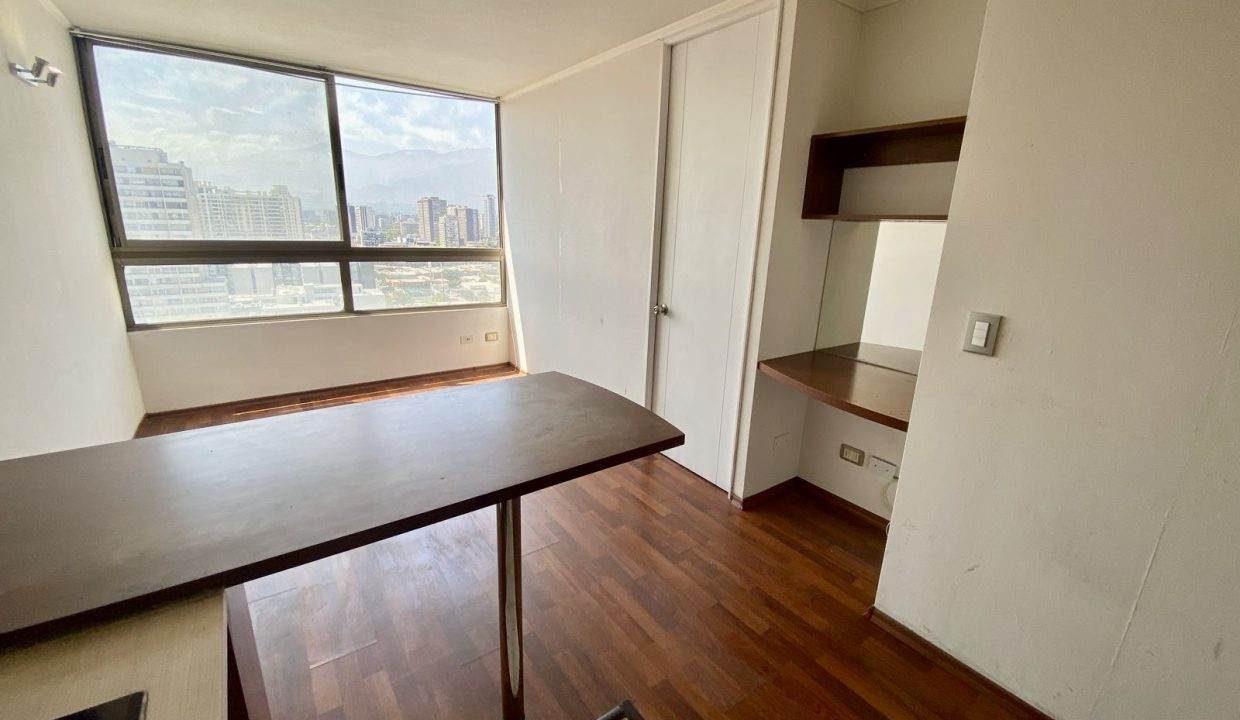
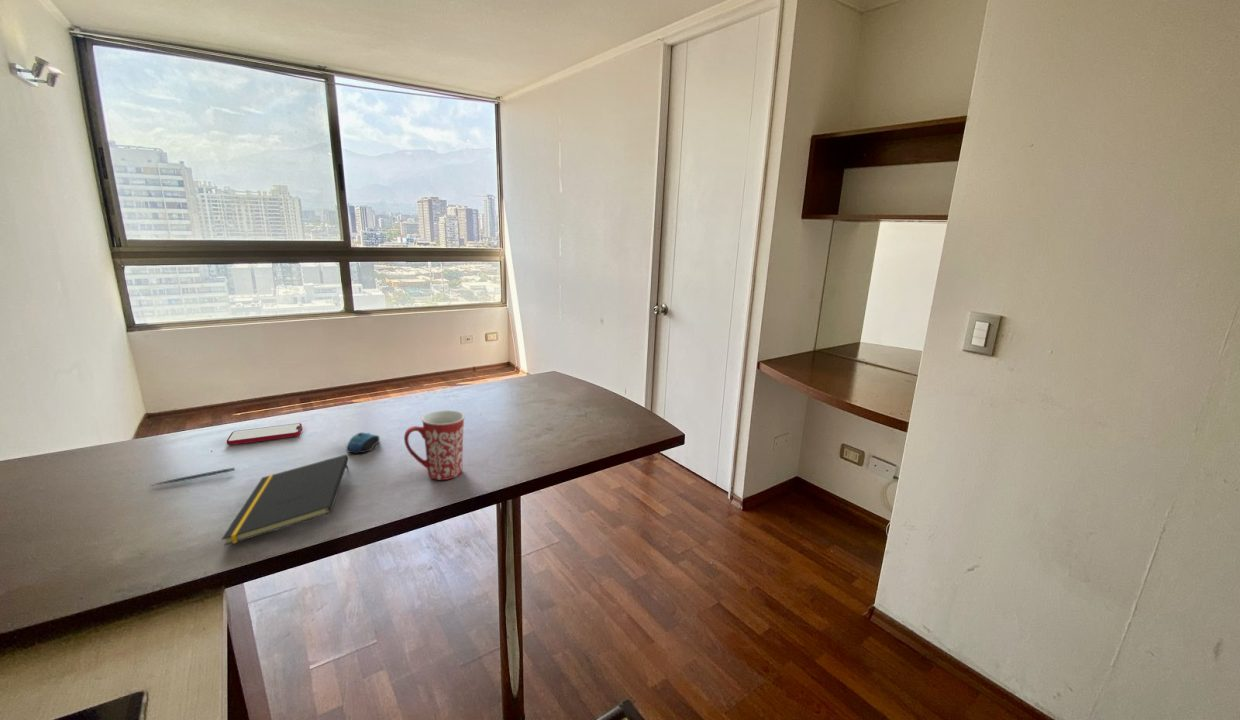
+ notepad (293, 493)
+ computer mouse (362, 438)
+ smartphone (266, 433)
+ pen (193, 476)
+ mug (435, 446)
